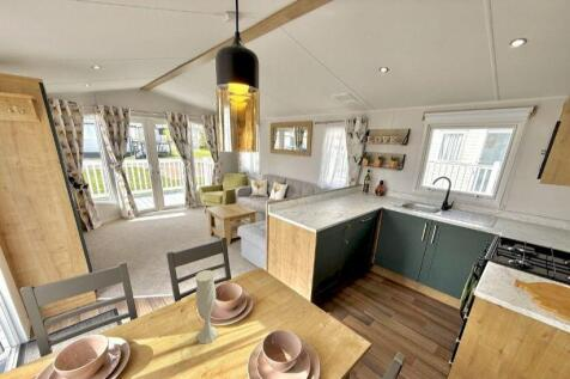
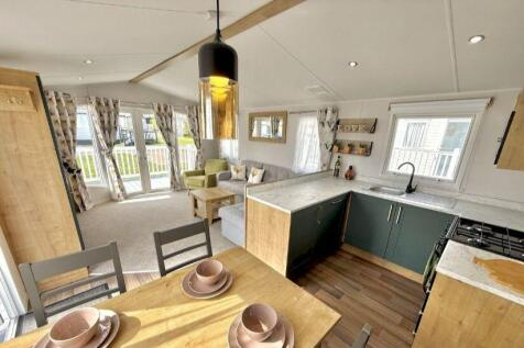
- vase (206, 306)
